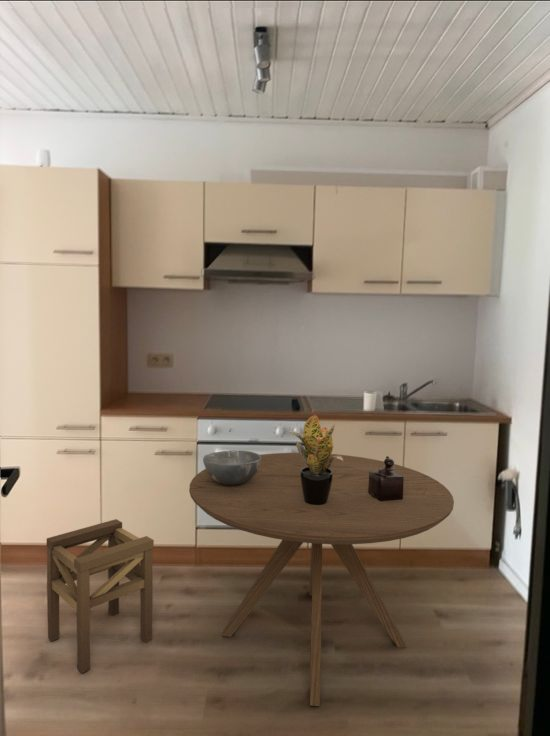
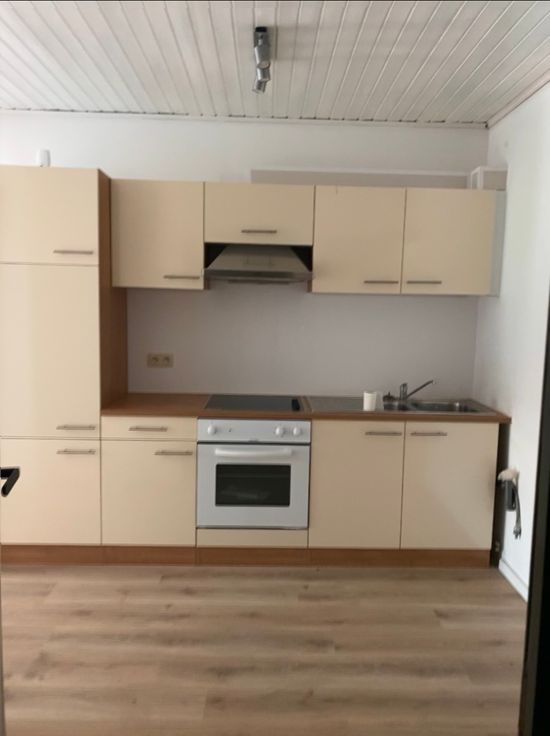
- stool (100, 589)
- dining table (316, 563)
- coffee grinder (388, 475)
- bowl (232, 468)
- potted plant (317, 457)
